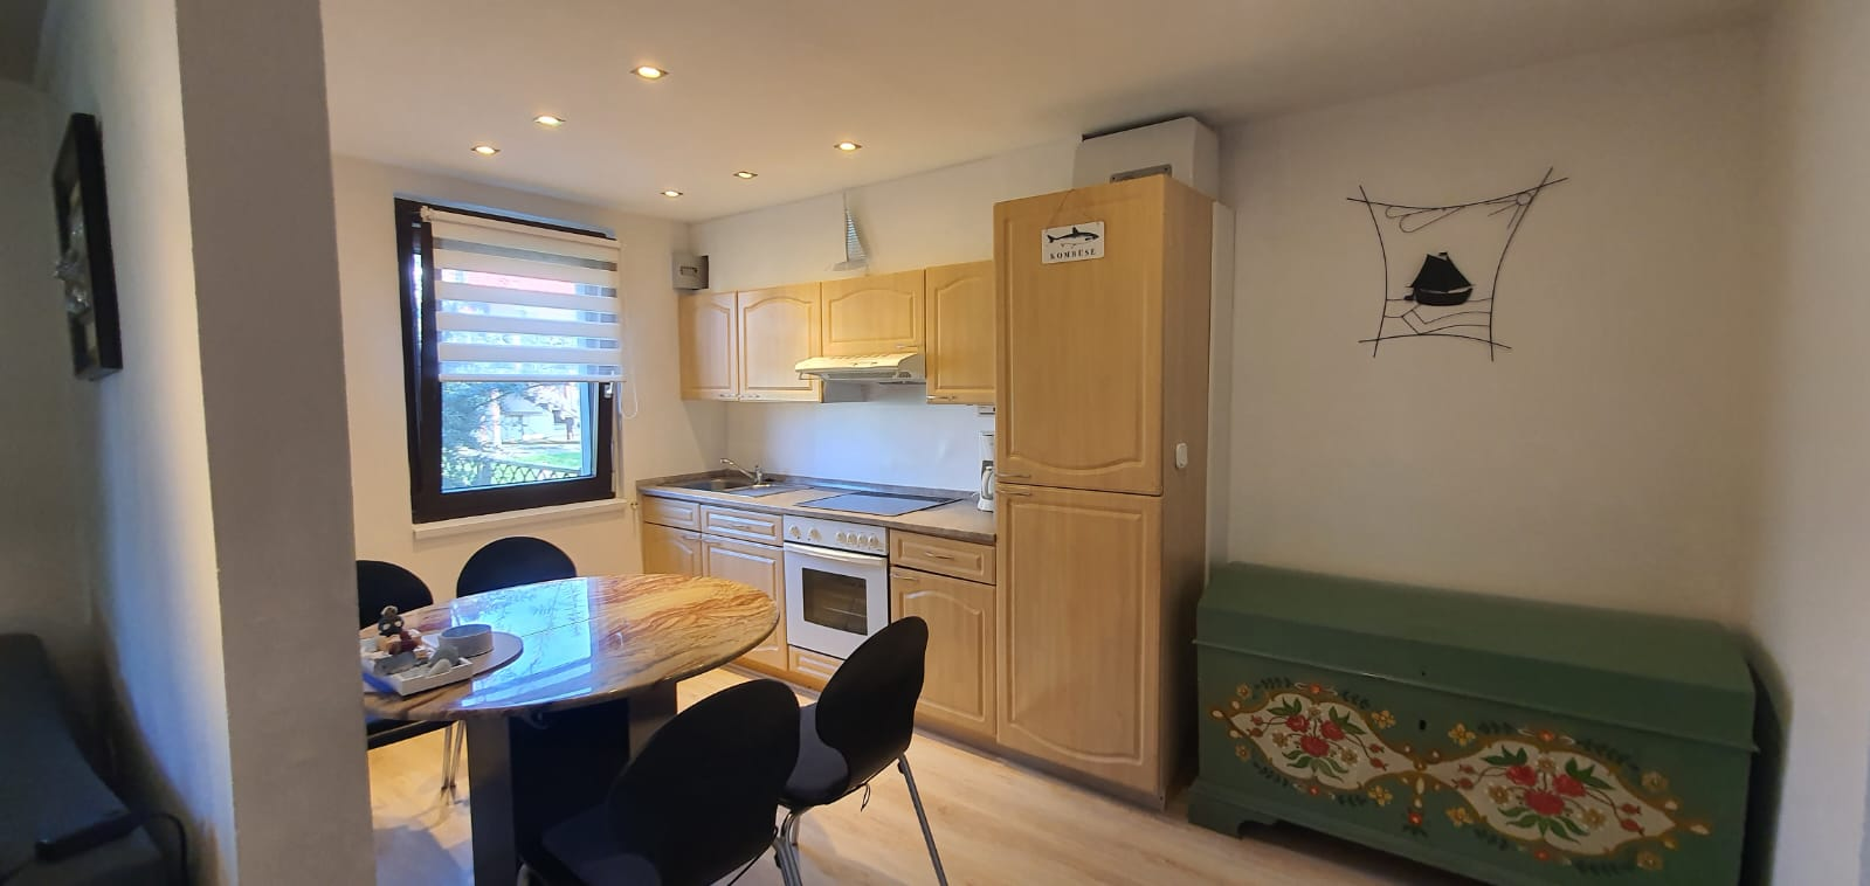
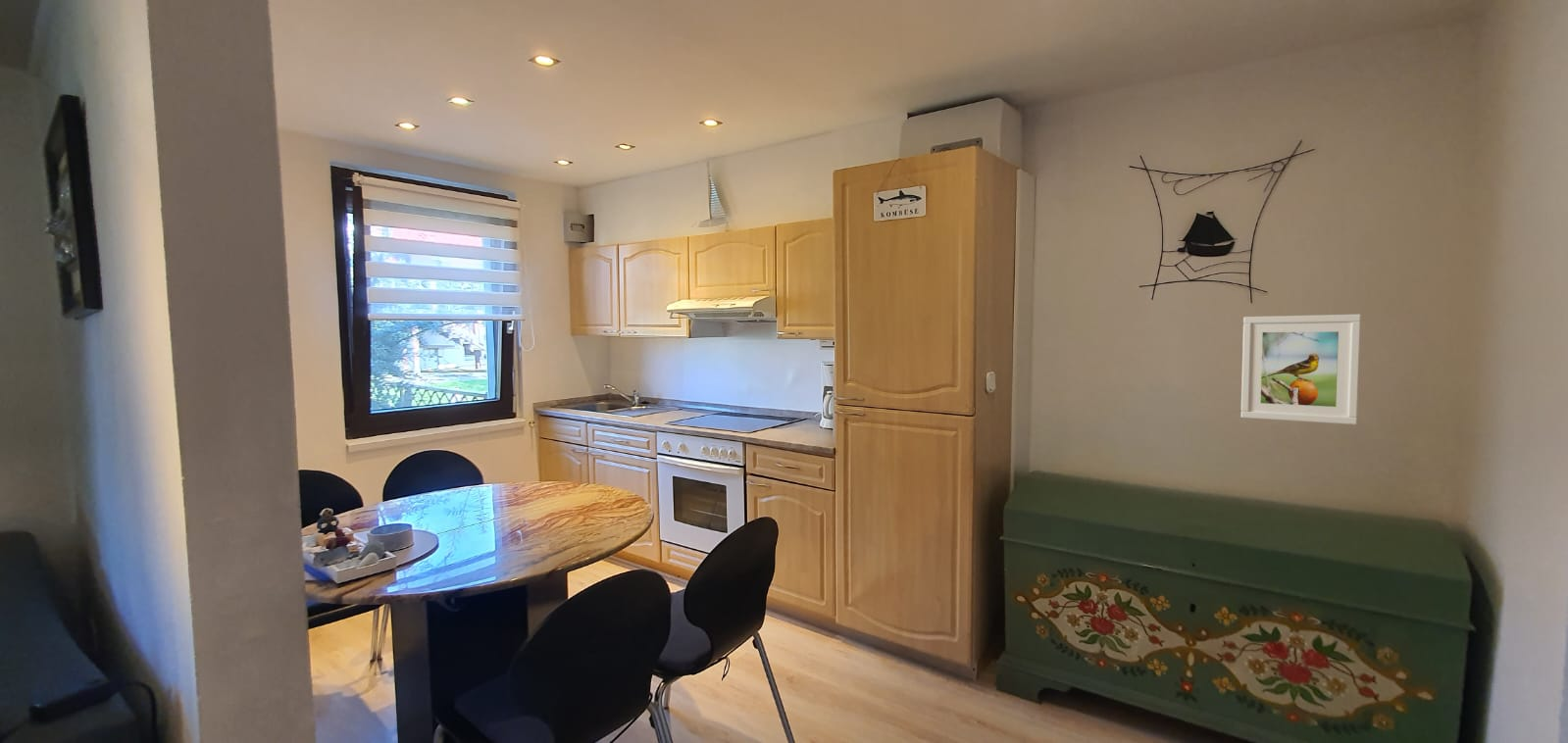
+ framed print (1297, 368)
